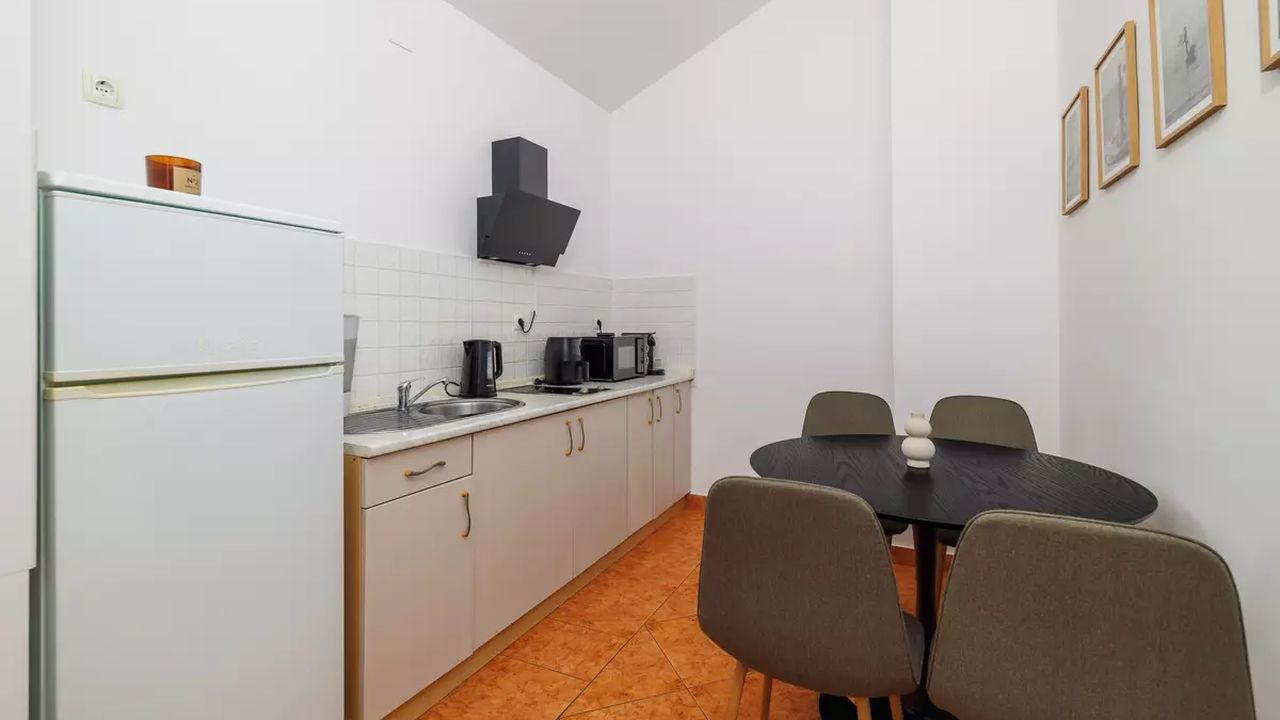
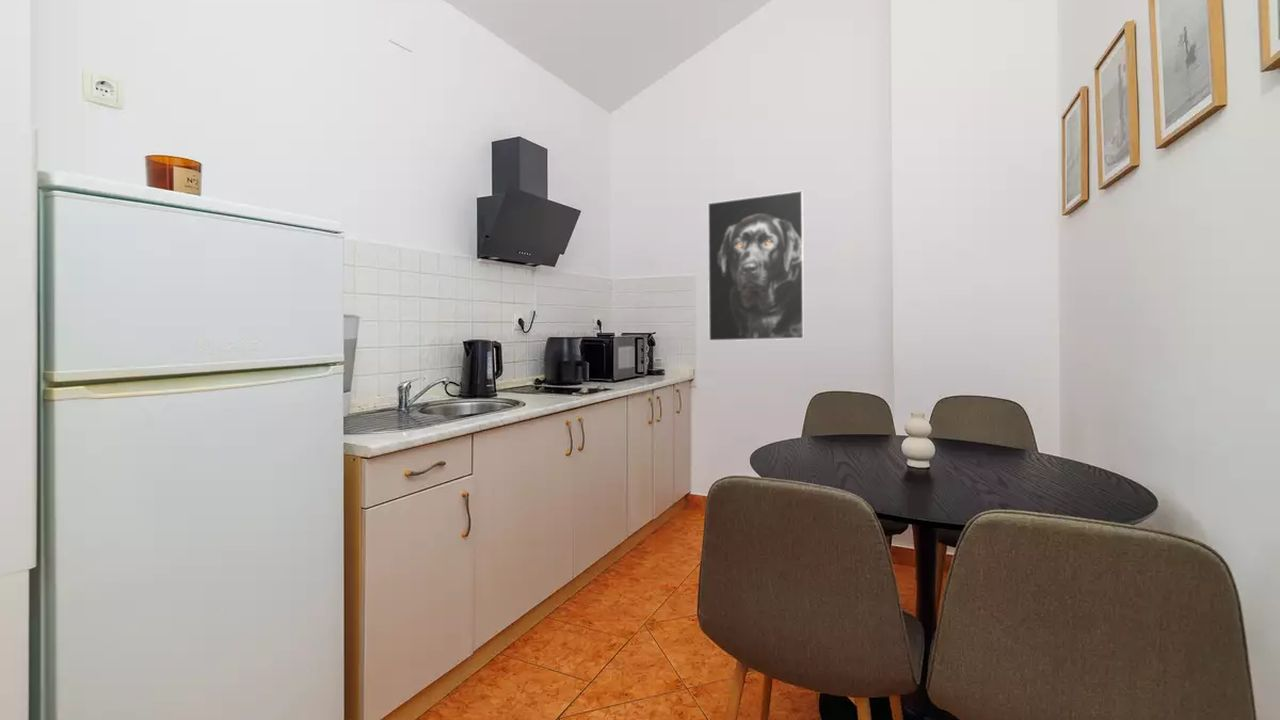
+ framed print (754, 268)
